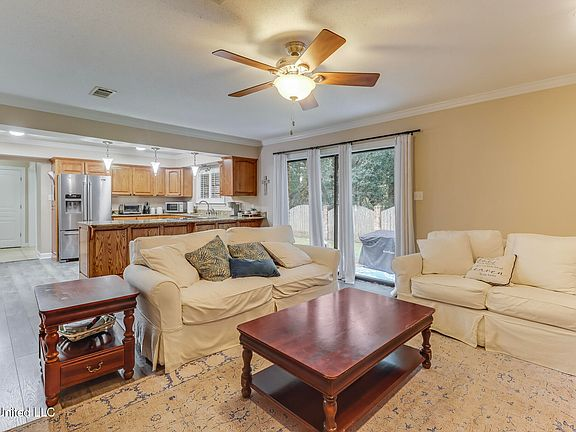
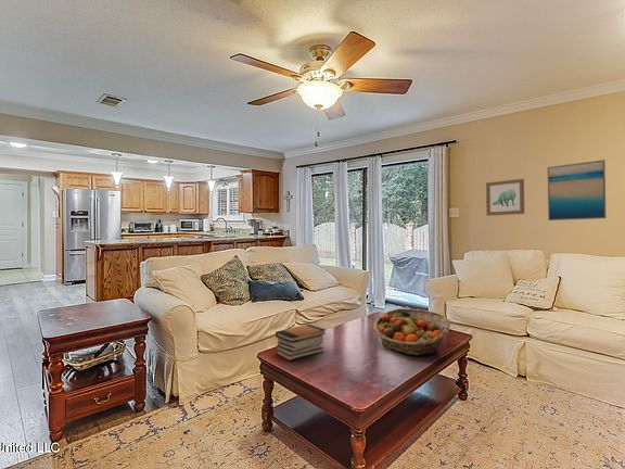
+ book stack (301, 341)
+ wall art (505, 198)
+ fruit basket (410, 330)
+ wall art (575, 191)
